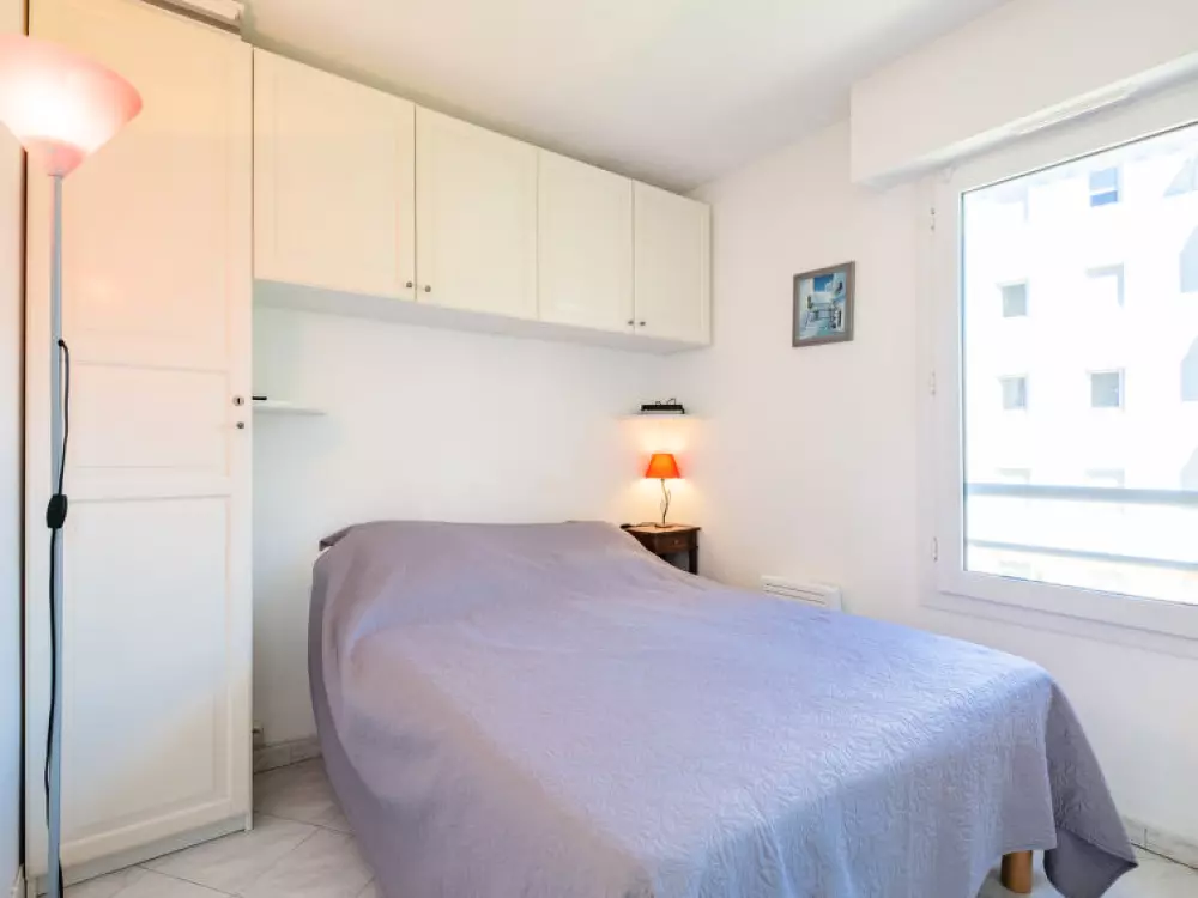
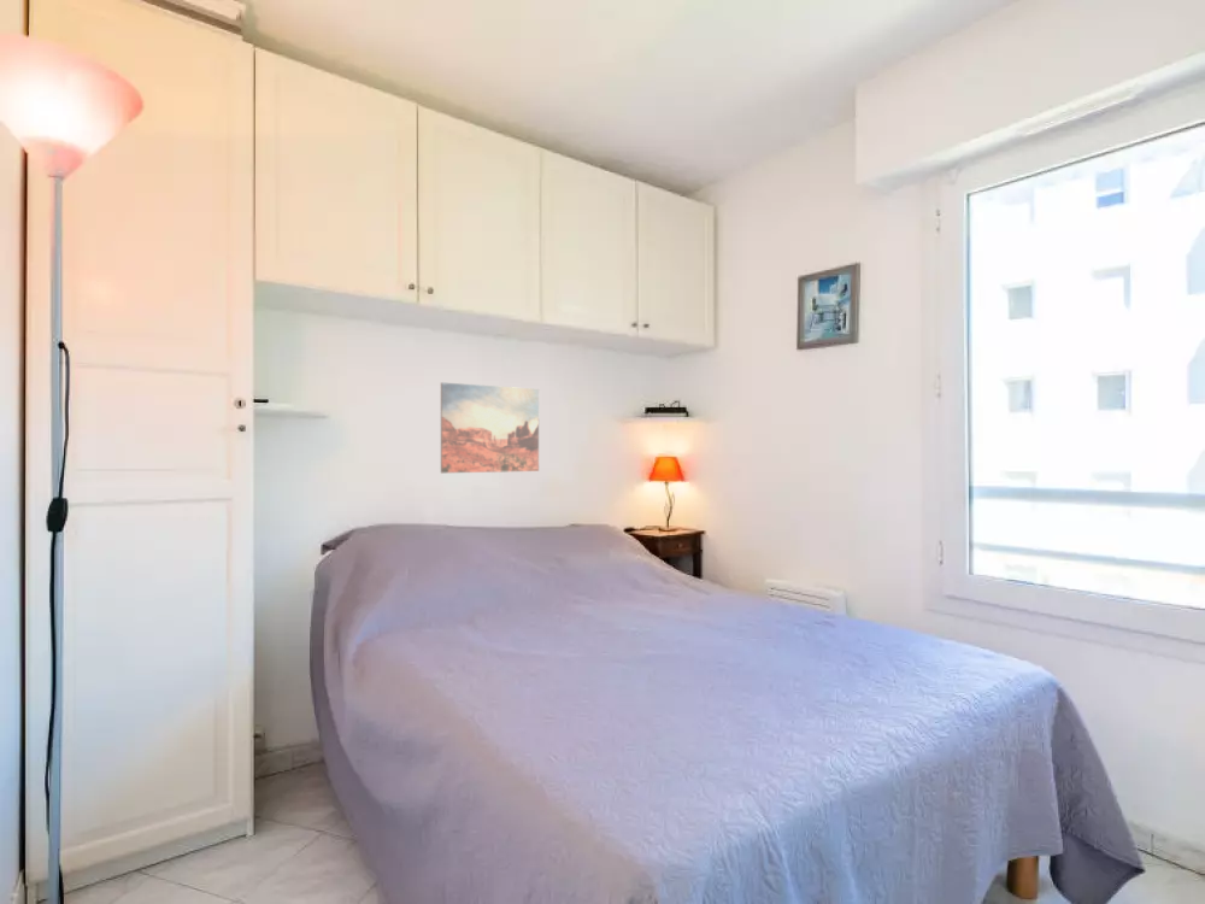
+ wall art (492, 429)
